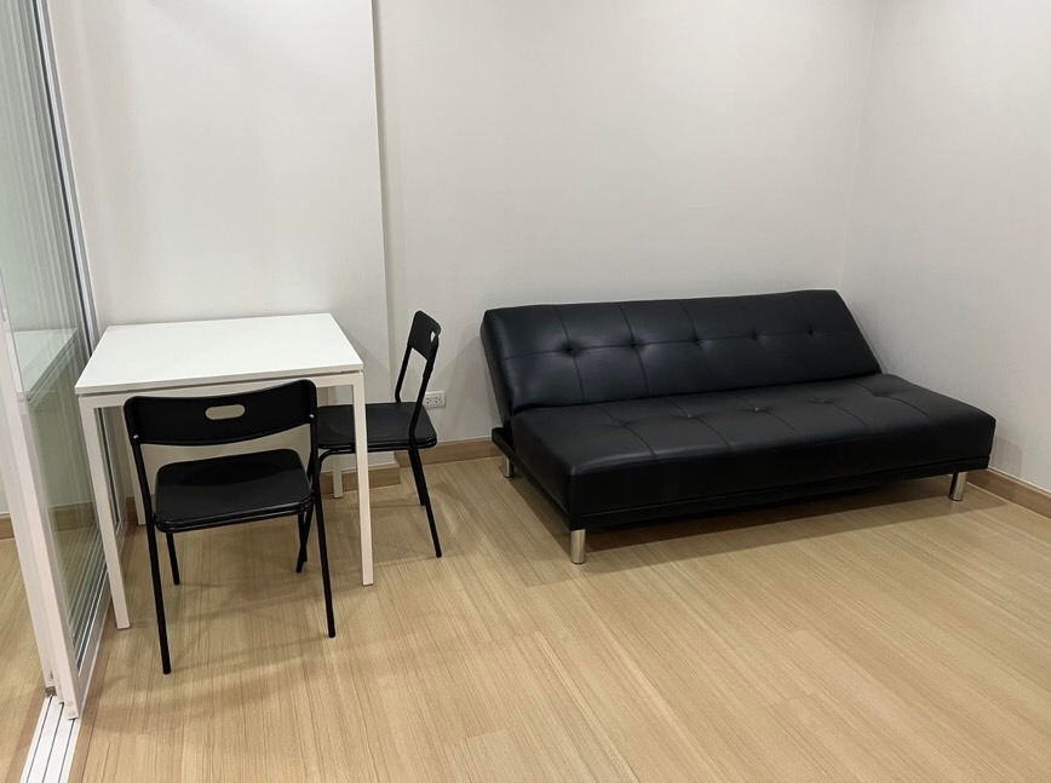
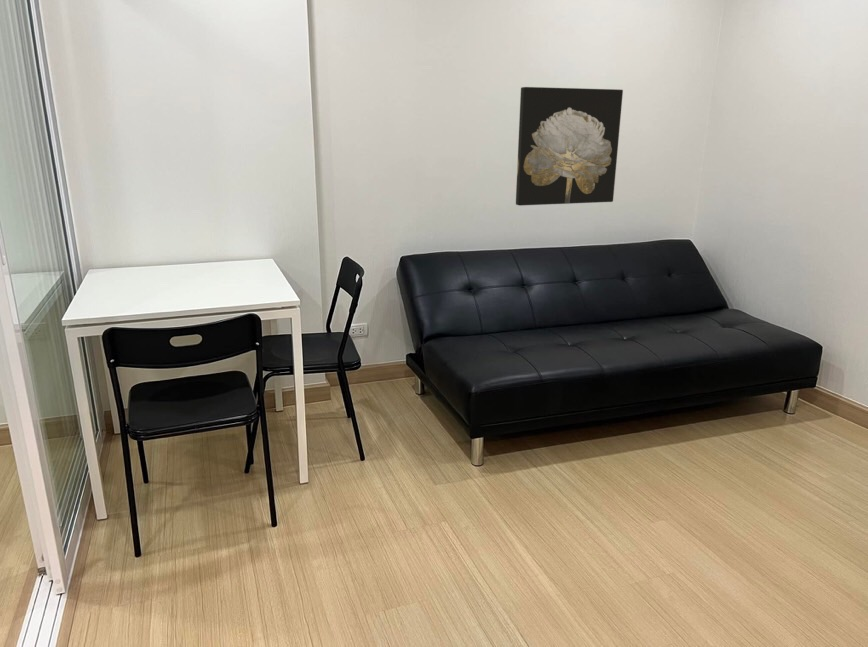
+ wall art (568, 147)
